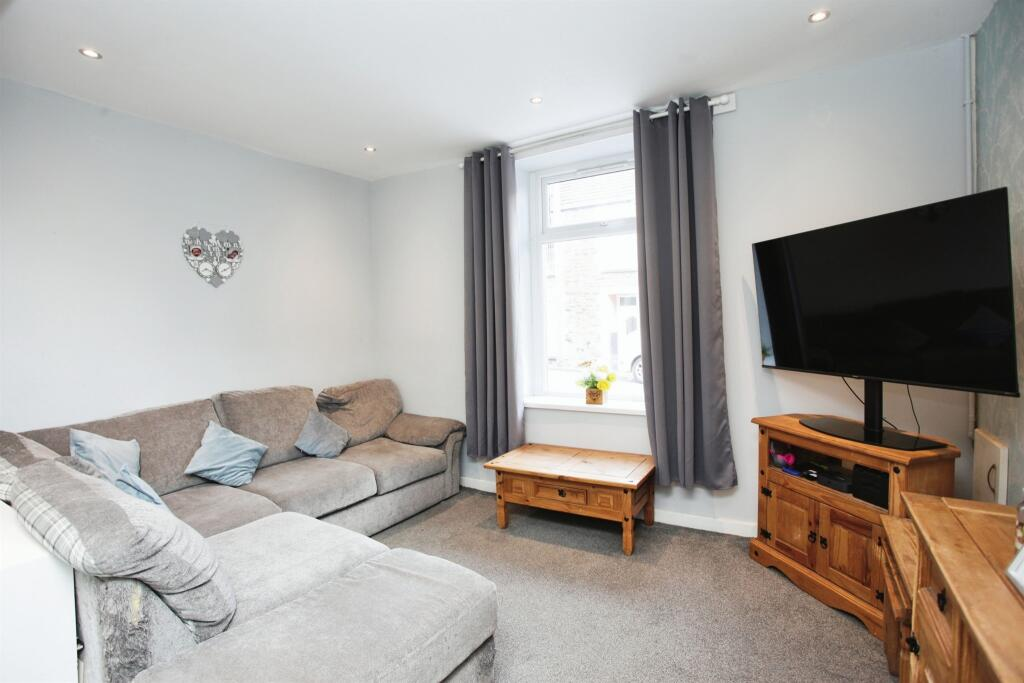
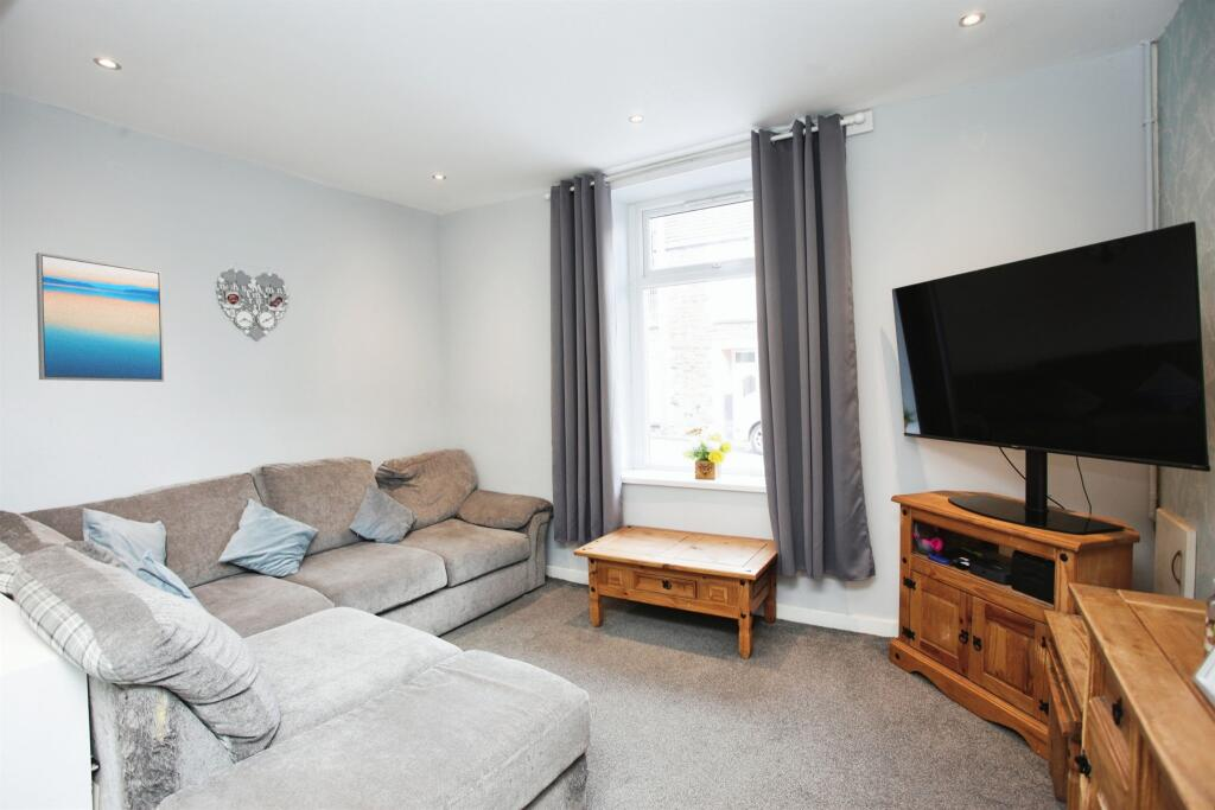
+ wall art (103, 321)
